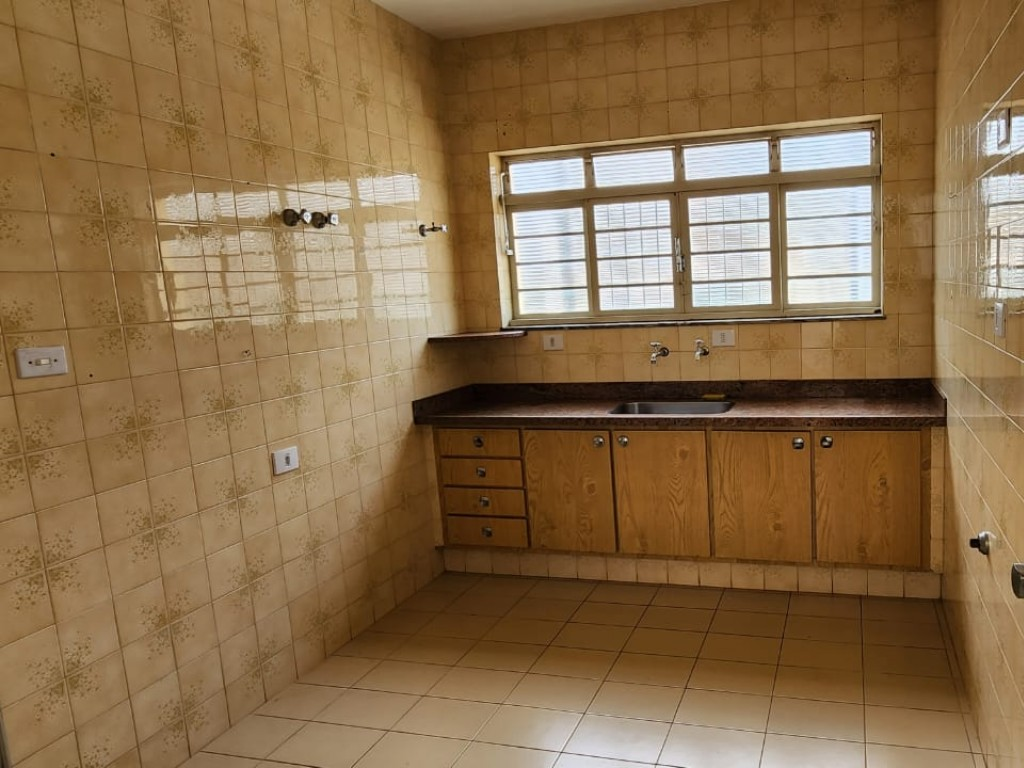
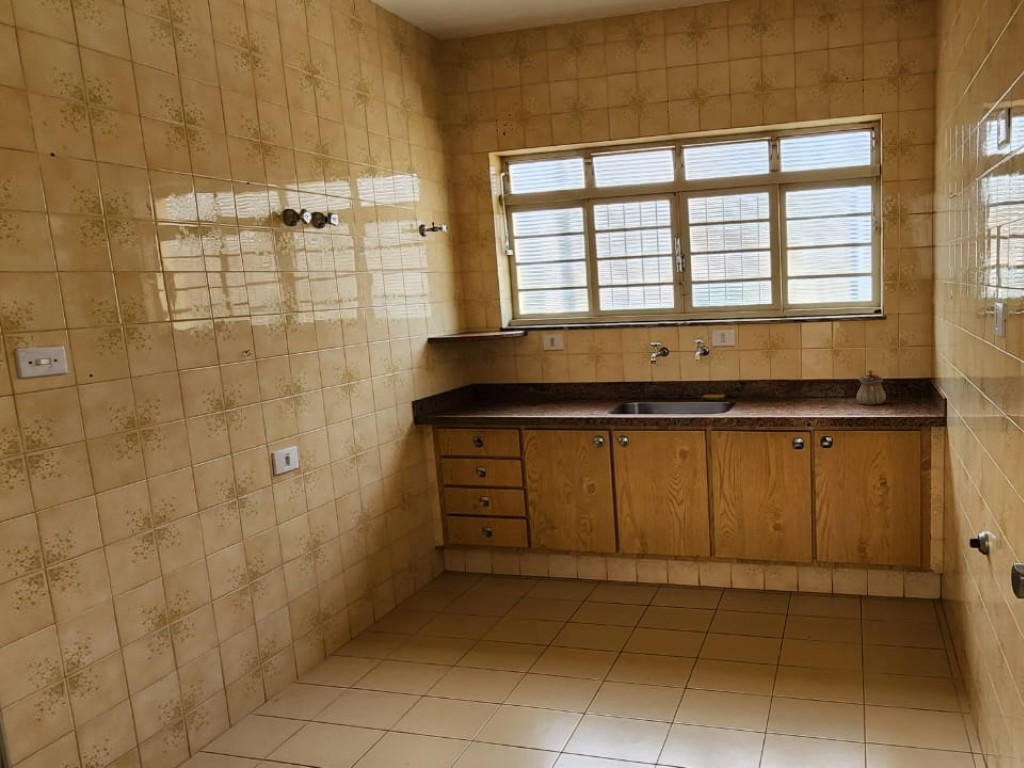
+ teapot (871, 386)
